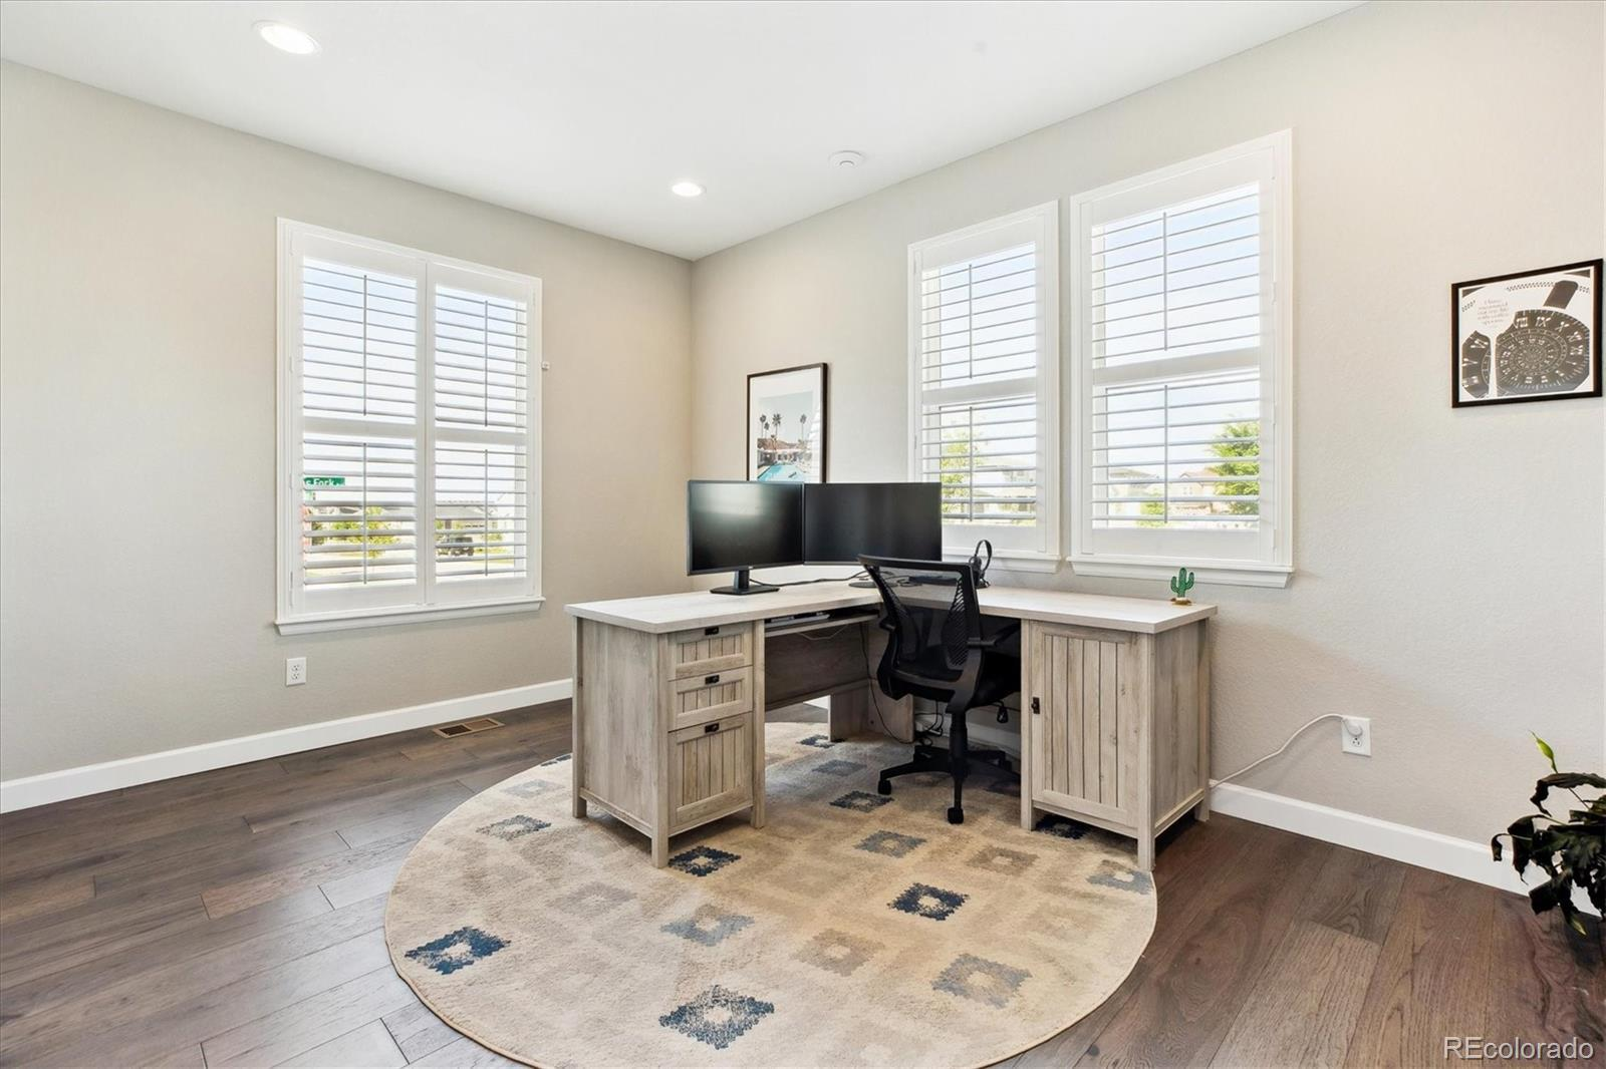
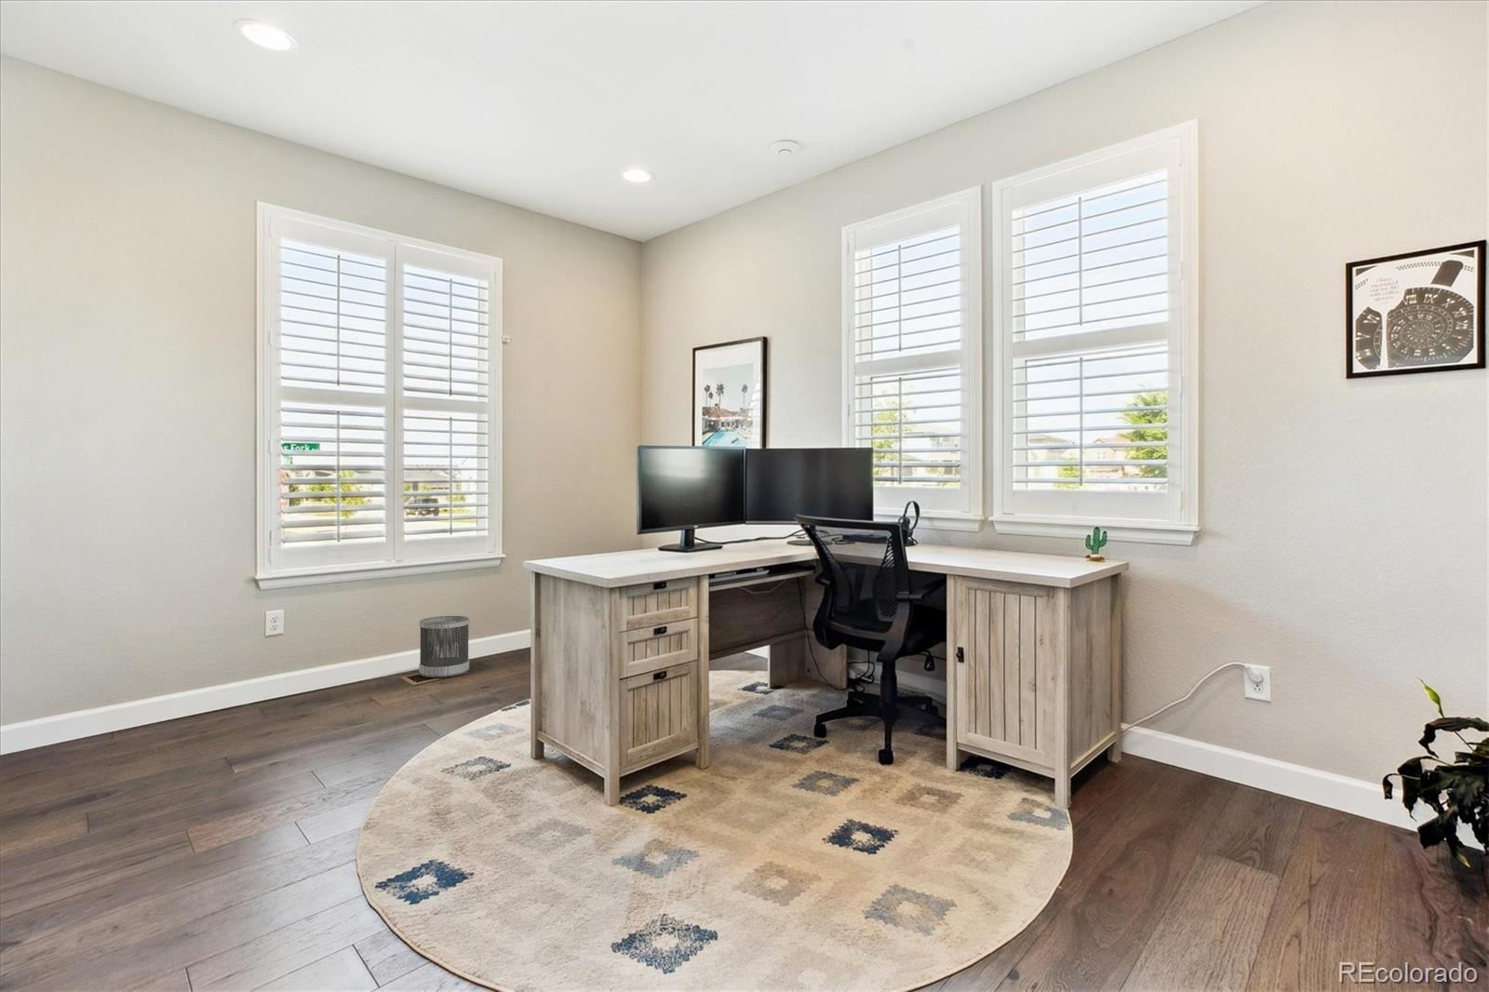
+ wastebasket (444, 644)
